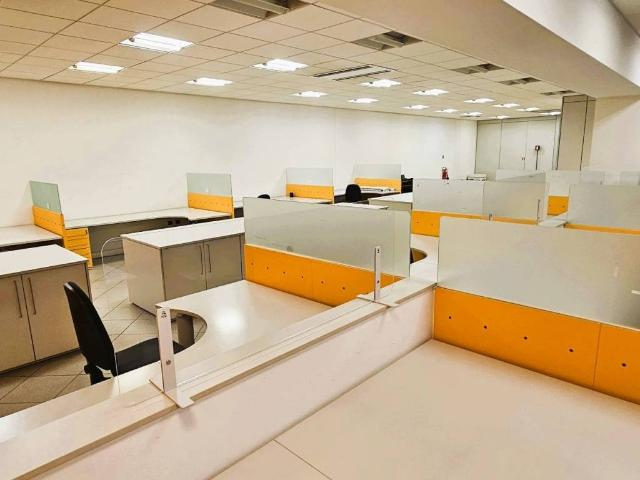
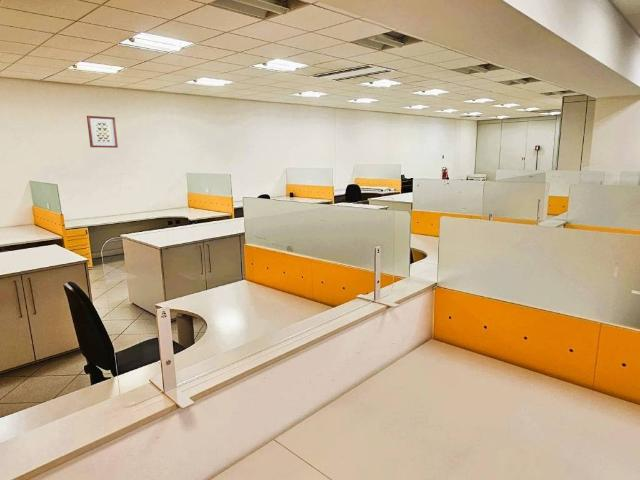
+ wall art (102, 132)
